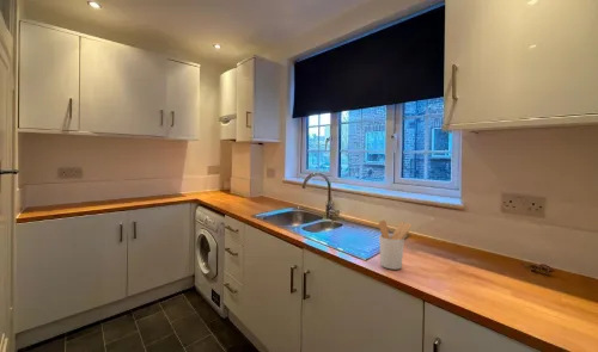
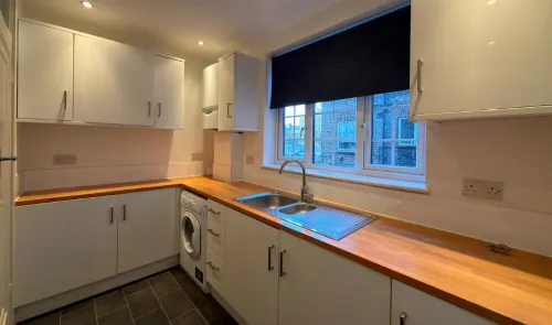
- utensil holder (395, 242)
